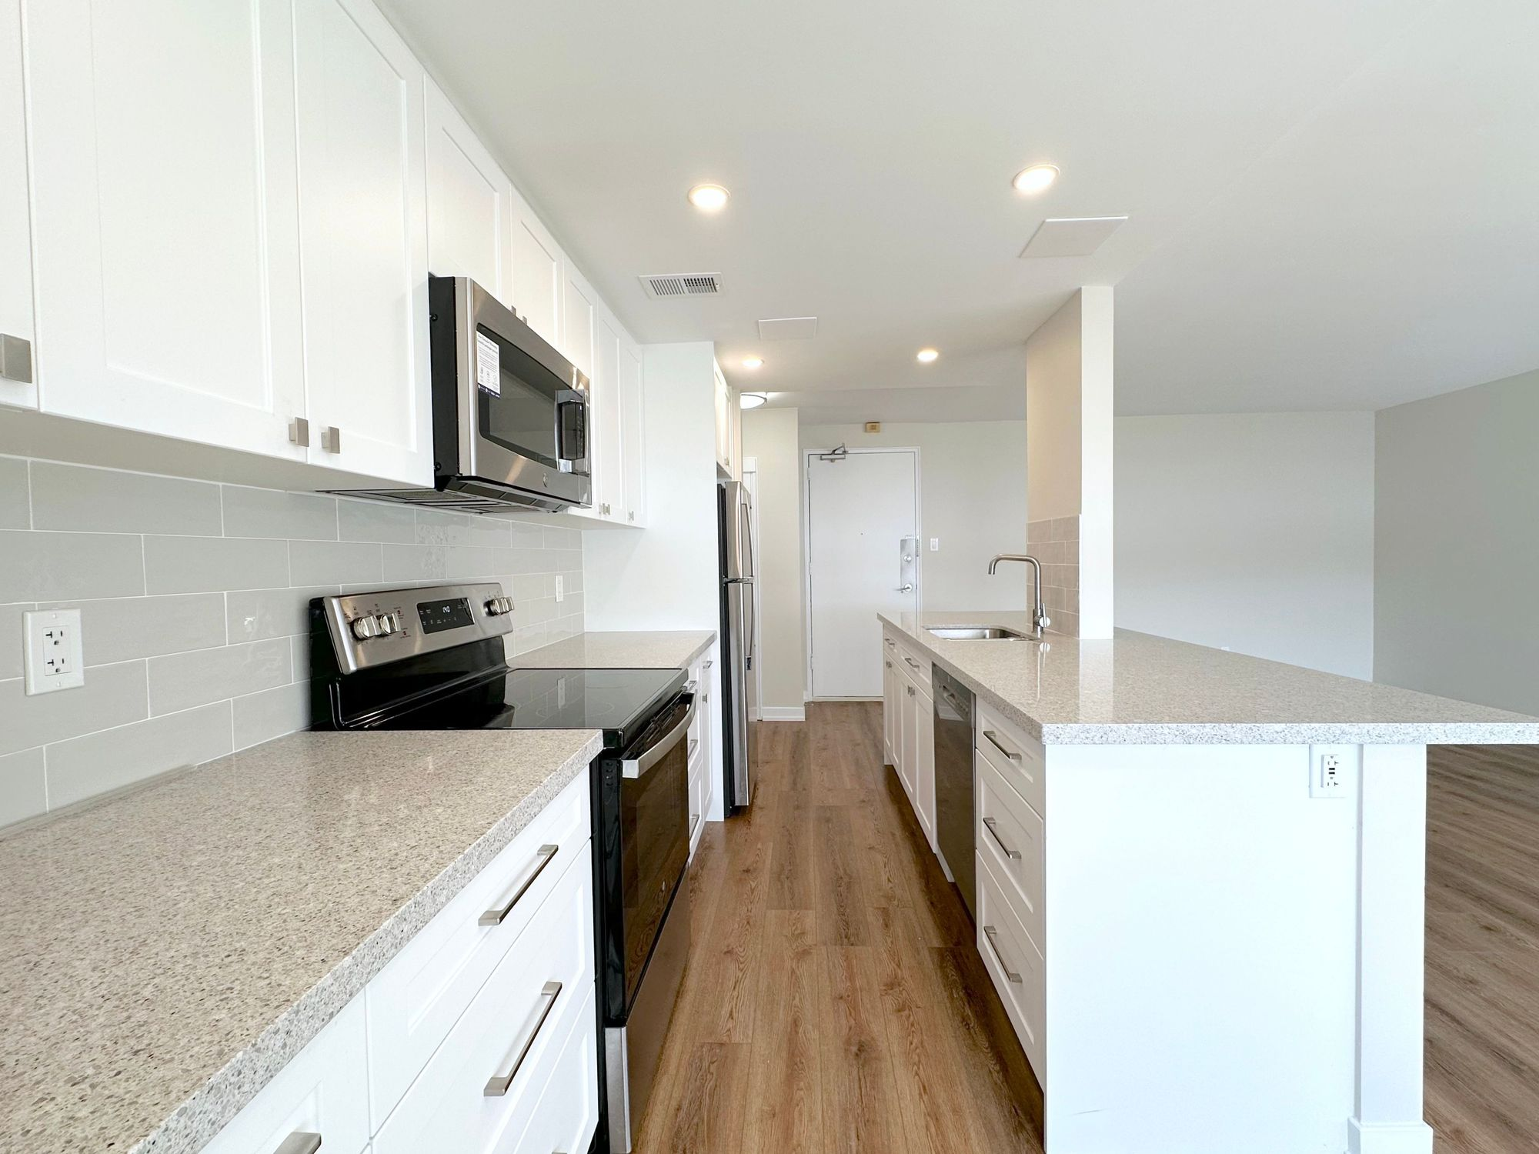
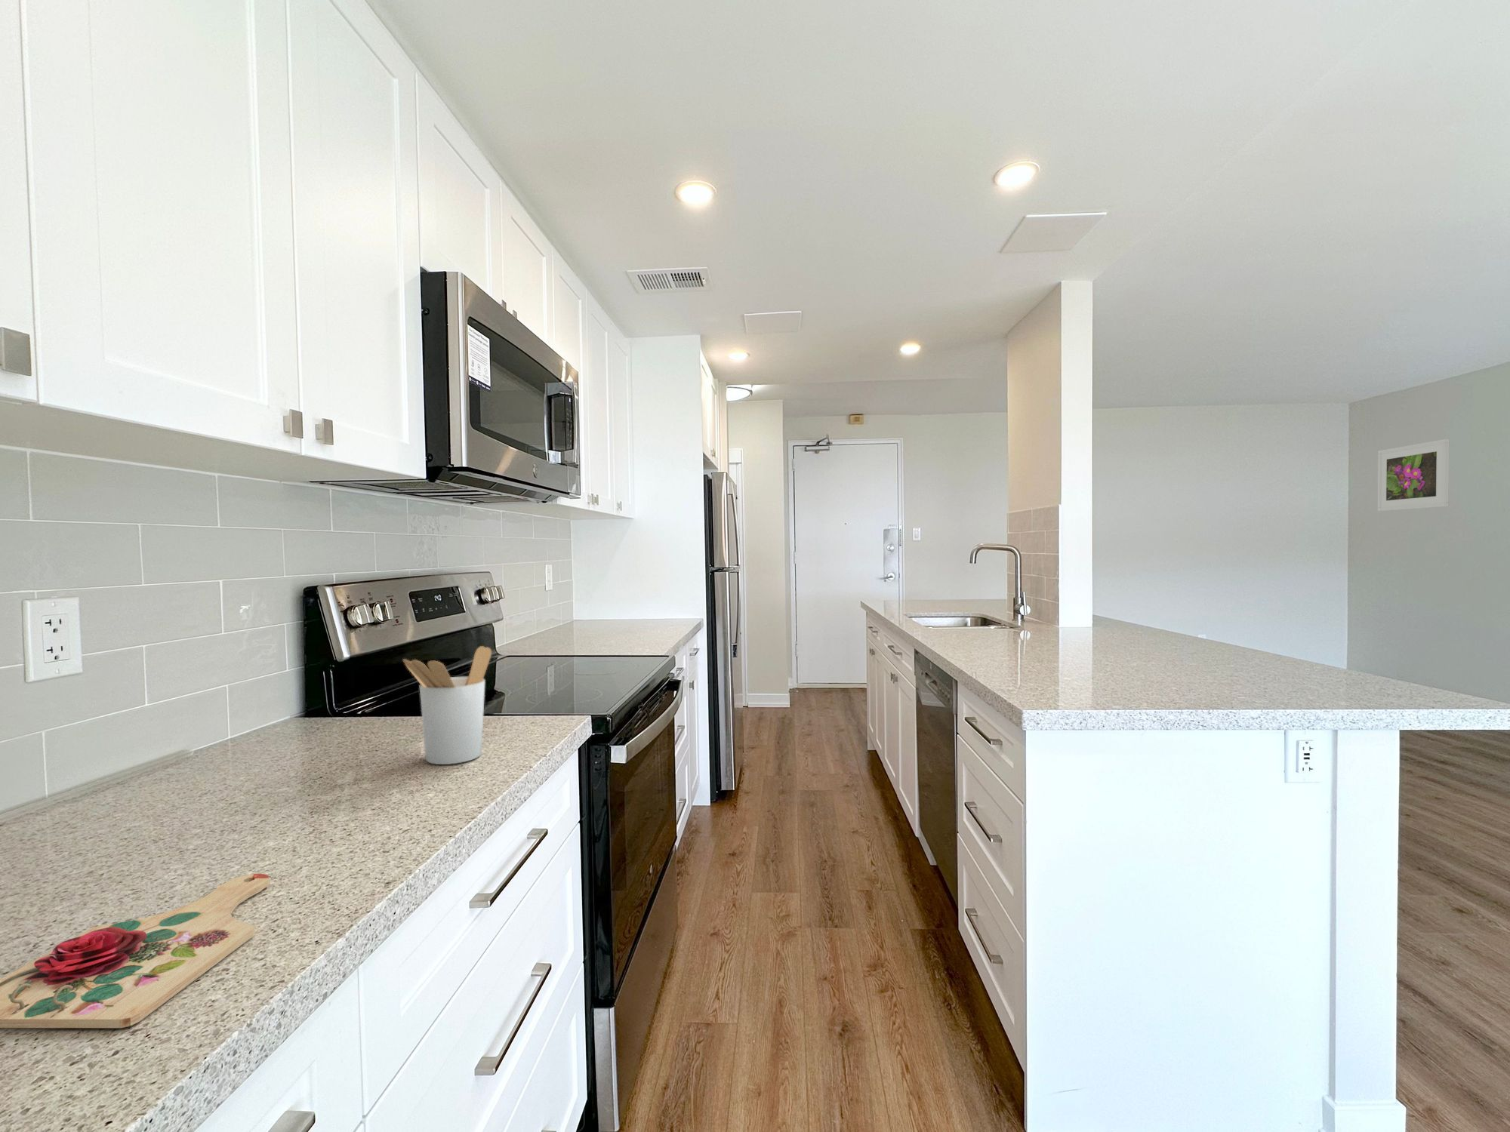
+ utensil holder (445, 704)
+ cutting board (164, 926)
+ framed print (1411, 477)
